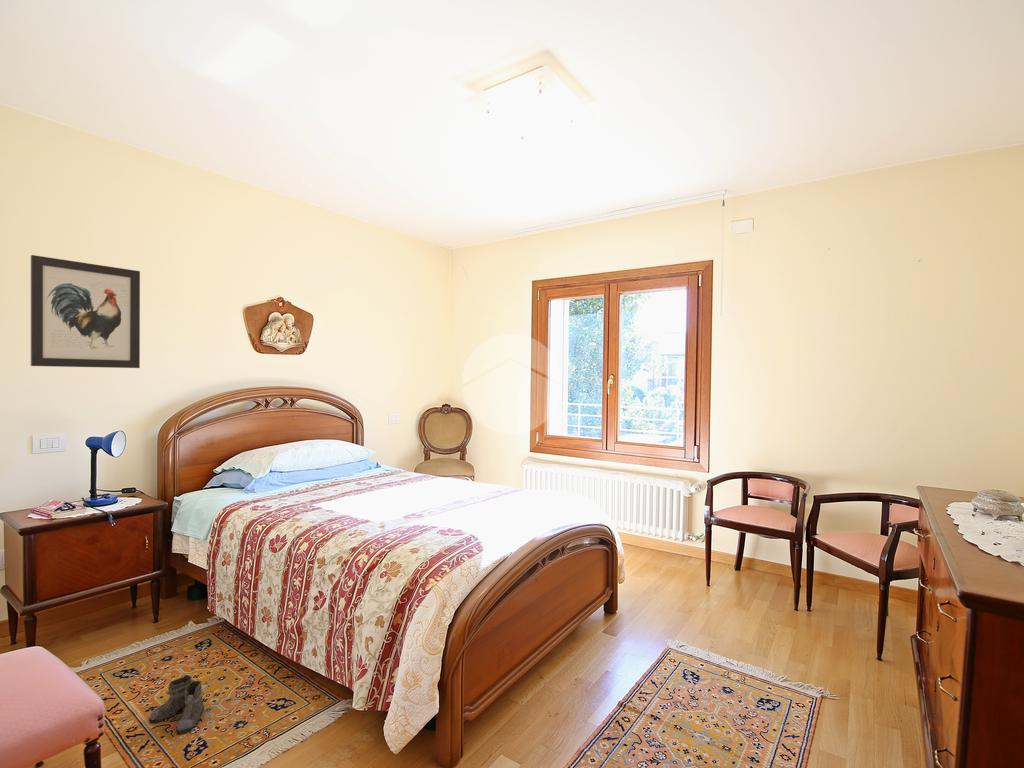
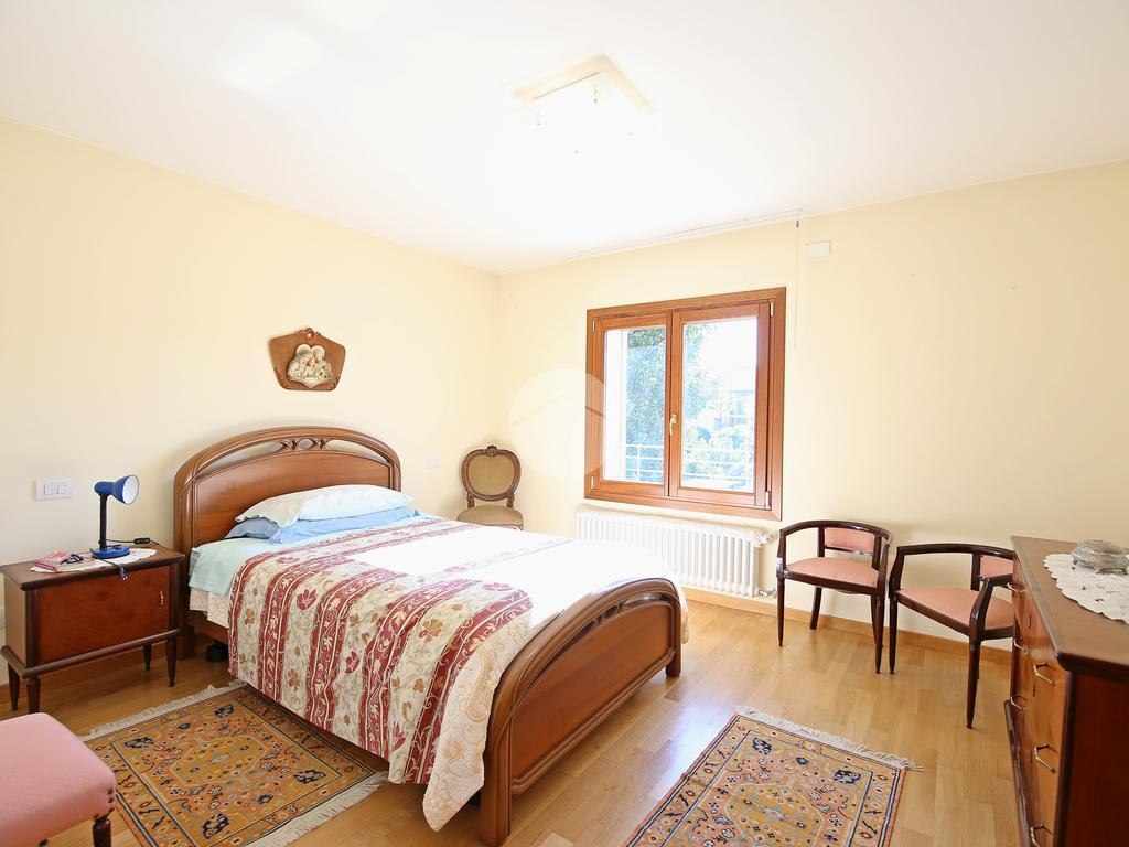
- boots (179, 701)
- wall art (88, 315)
